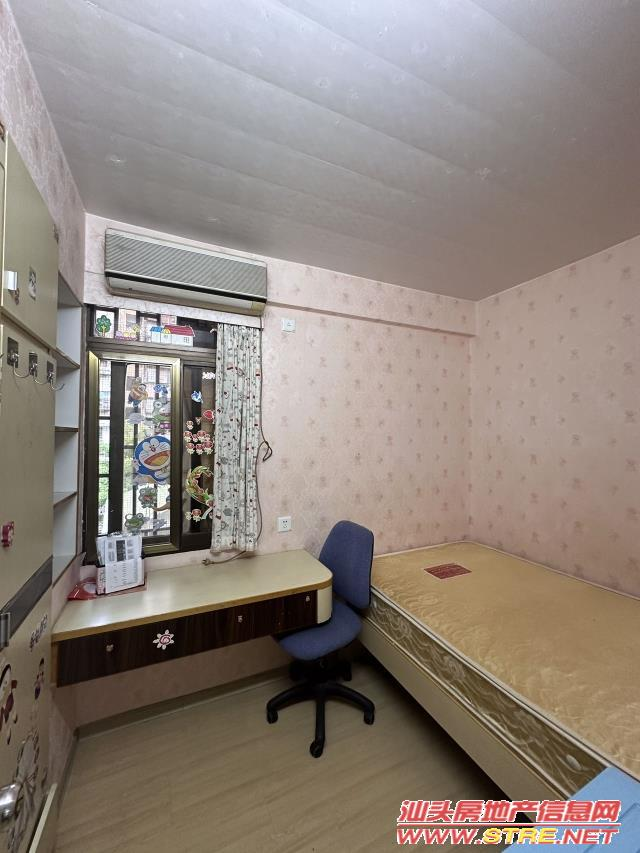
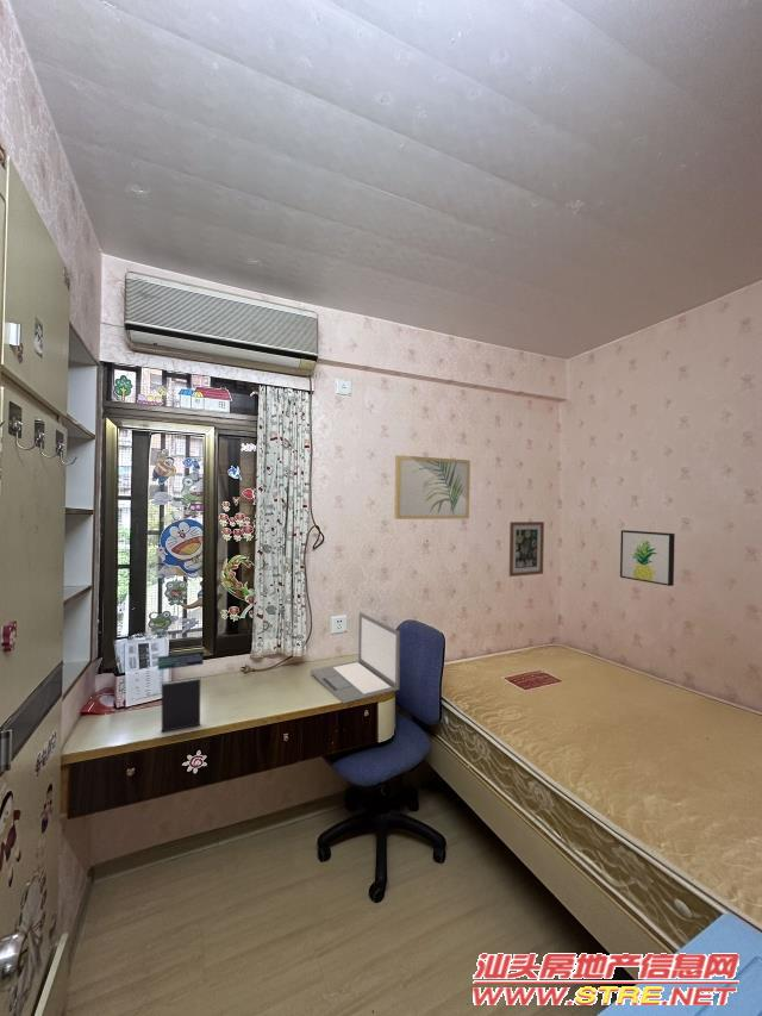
+ wall art (433, 488)
+ wall art (645, 556)
+ book (180, 691)
+ laptop (358, 653)
+ wall art (526, 548)
